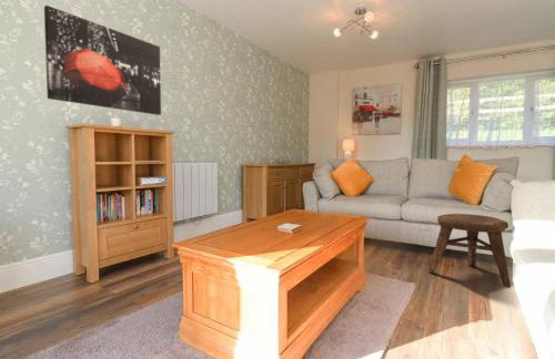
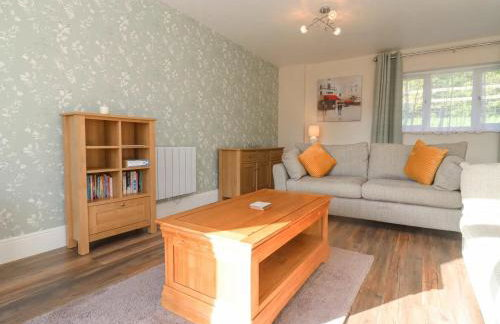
- stool (470, 245)
- wall art (111, 69)
